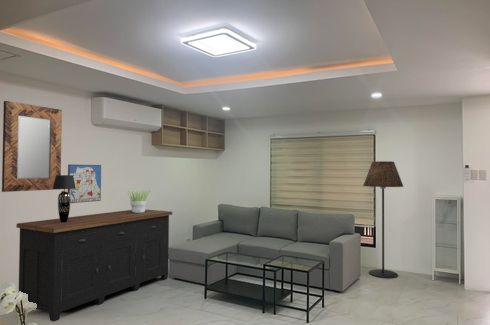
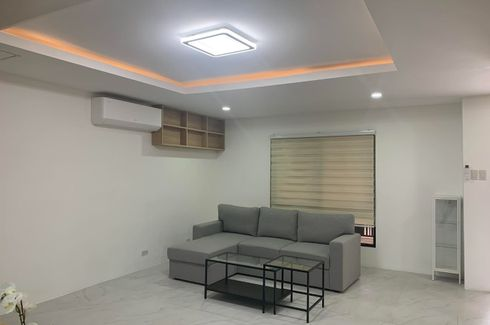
- floor lamp (383, 217)
- potted plant (138, 200)
- wall art (85, 183)
- sideboard (104, 254)
- table lamp (64, 198)
- home mirror (33, 148)
